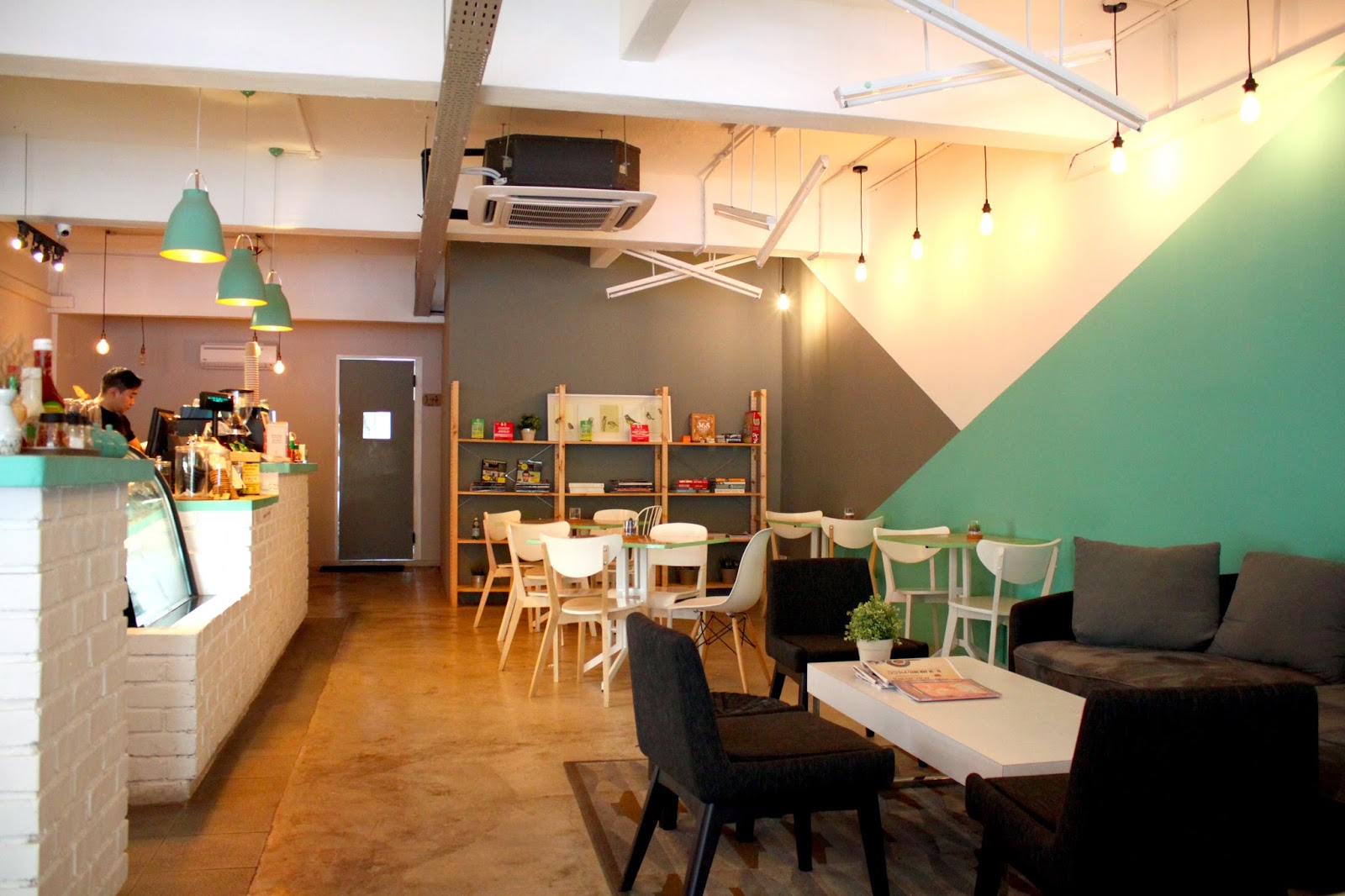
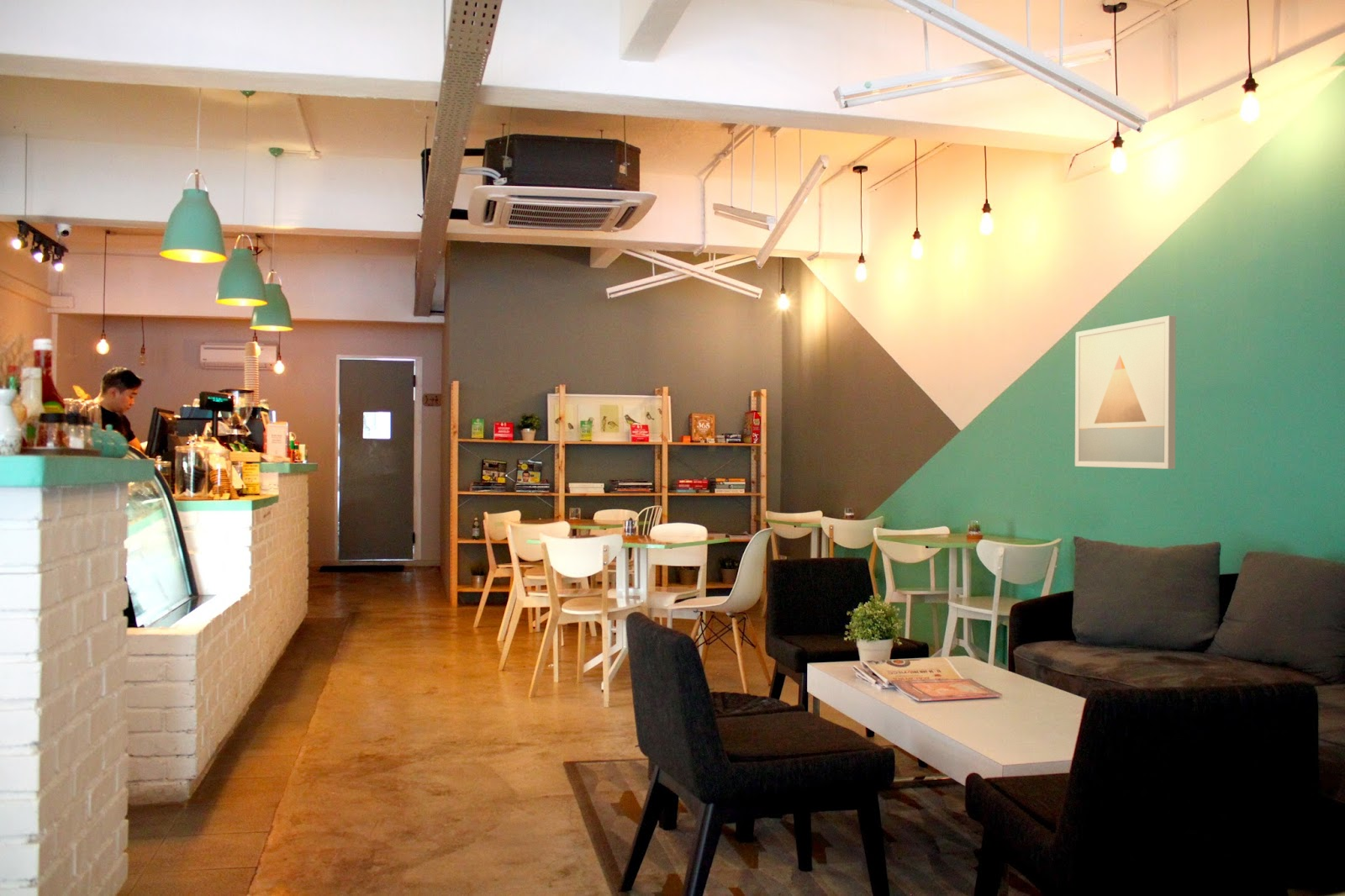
+ wall art (1121, 396)
